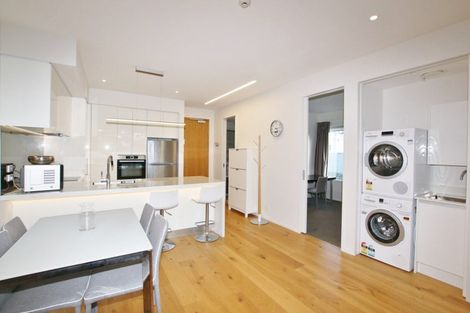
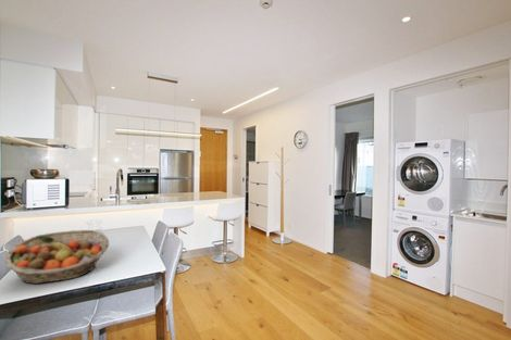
+ fruit basket (61, 254)
